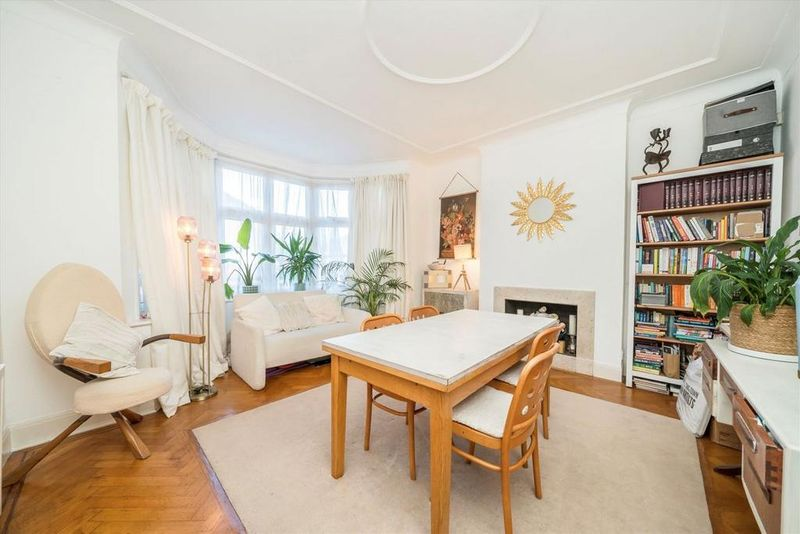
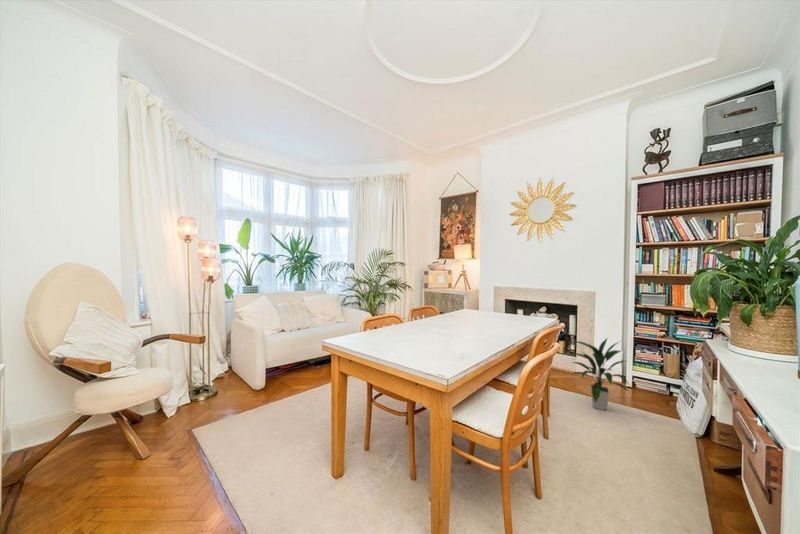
+ indoor plant (598, 372)
